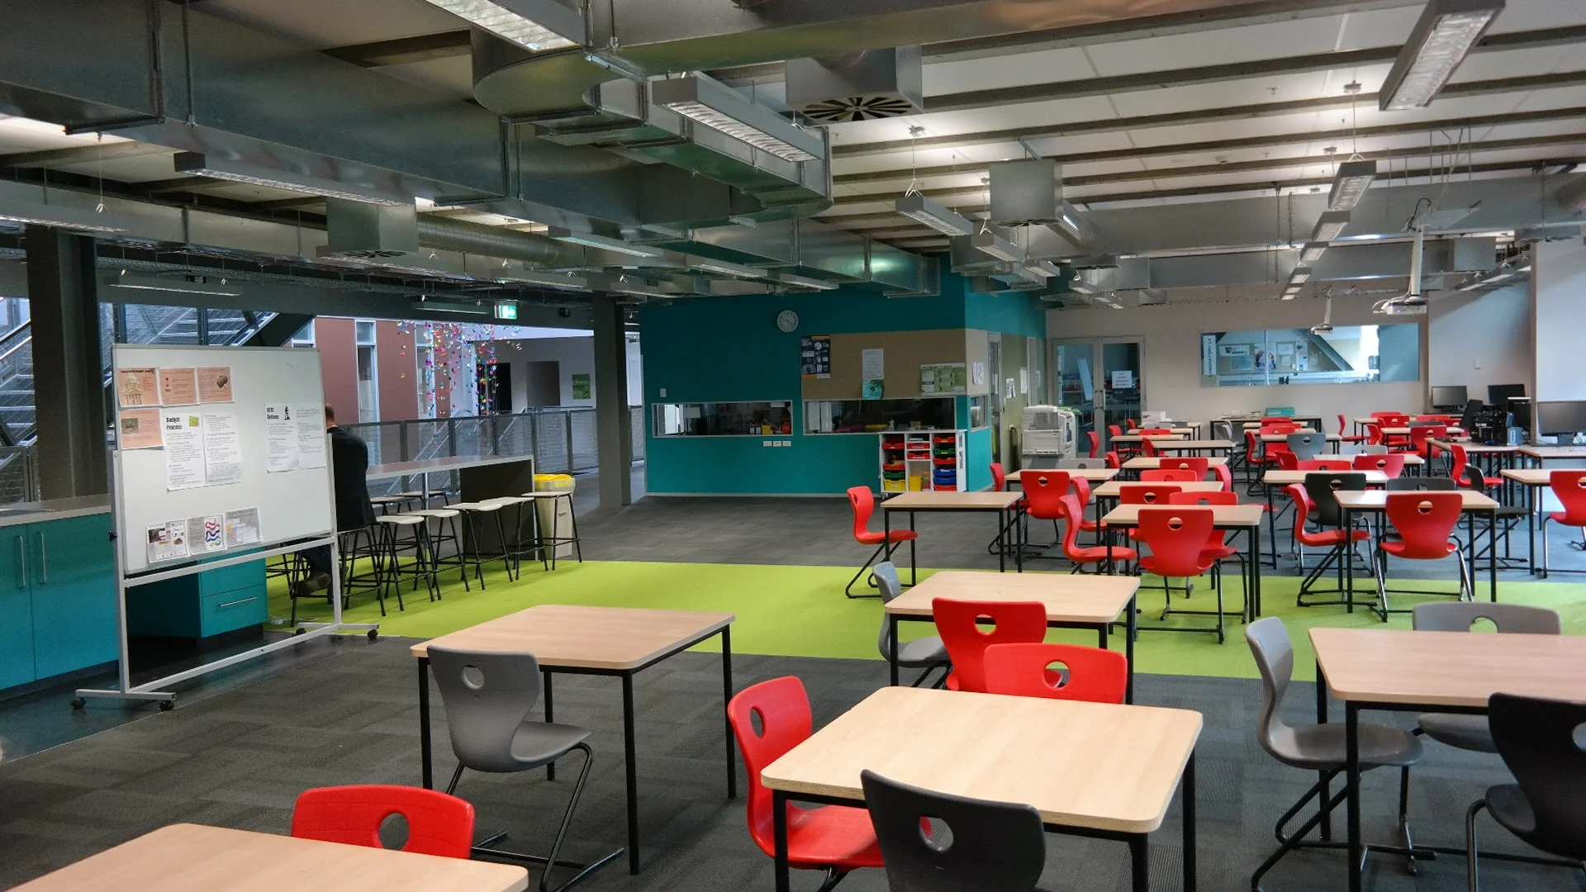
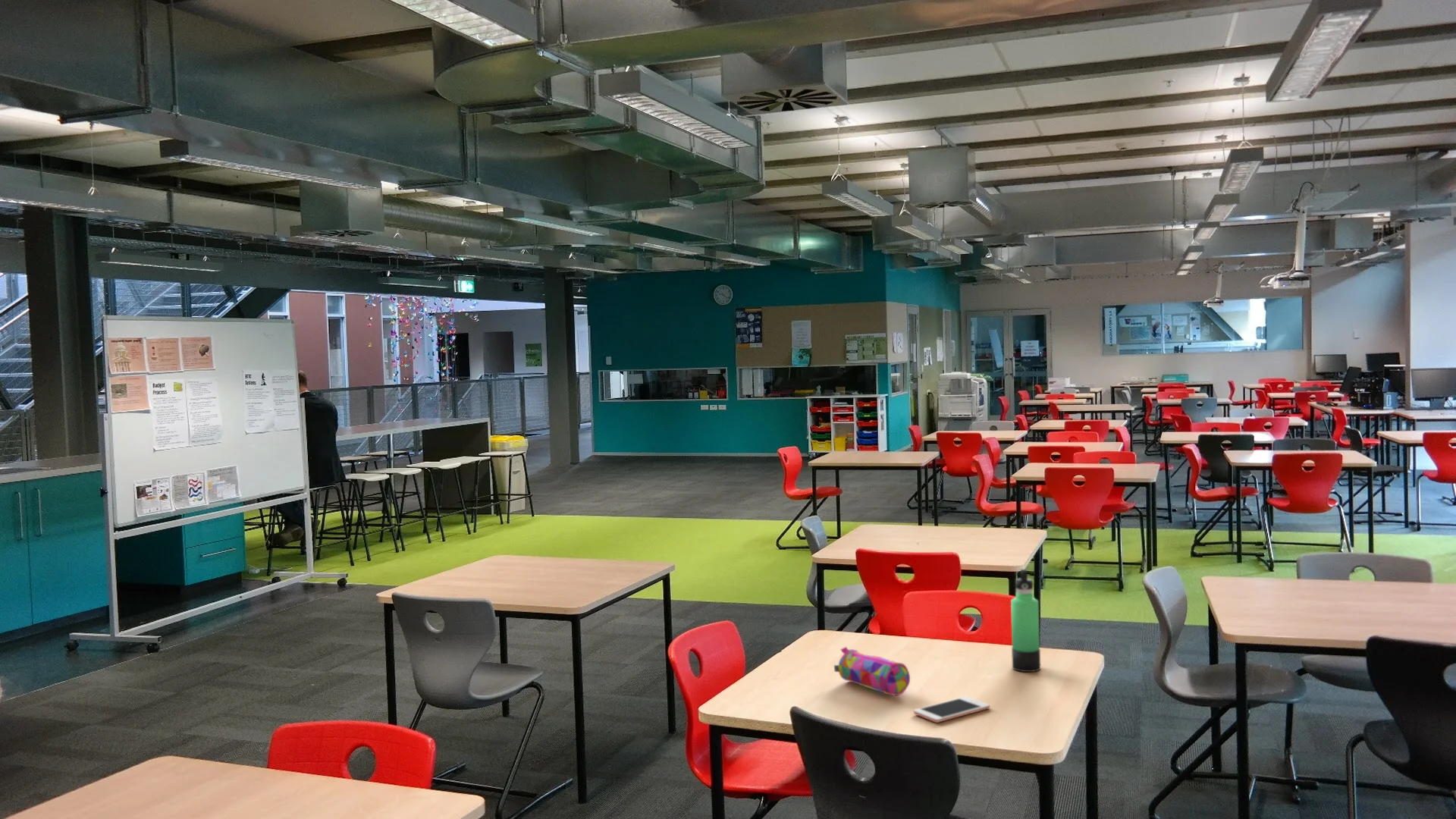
+ thermos bottle (1025, 618)
+ pencil case (871, 671)
+ cell phone (952, 709)
